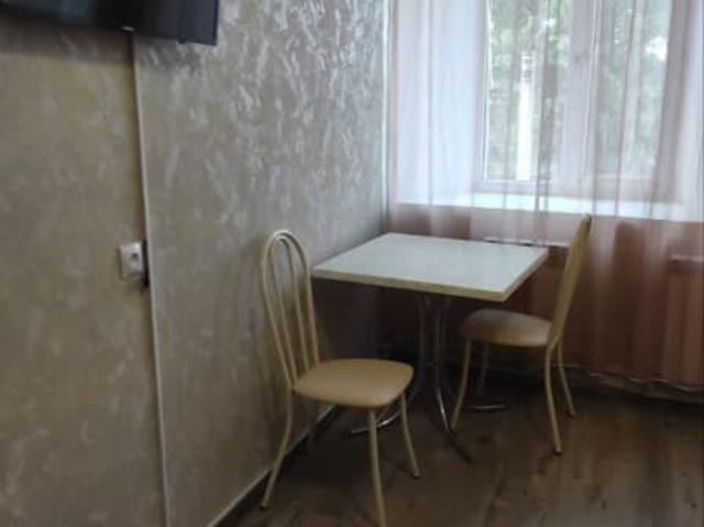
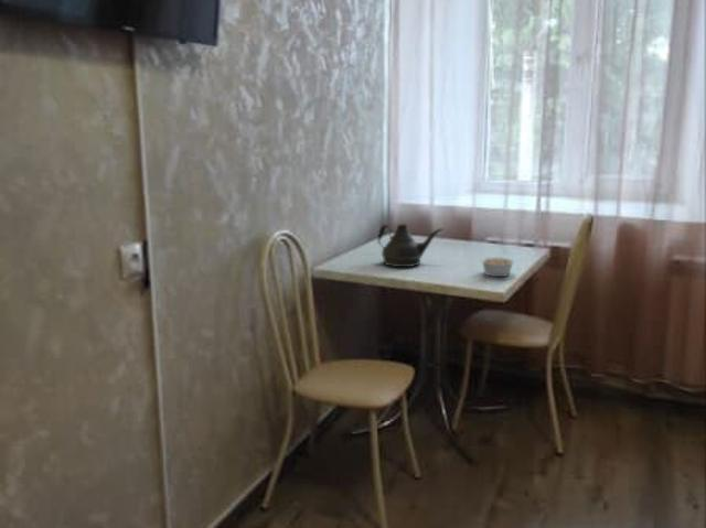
+ teapot (409, 244)
+ legume (496, 266)
